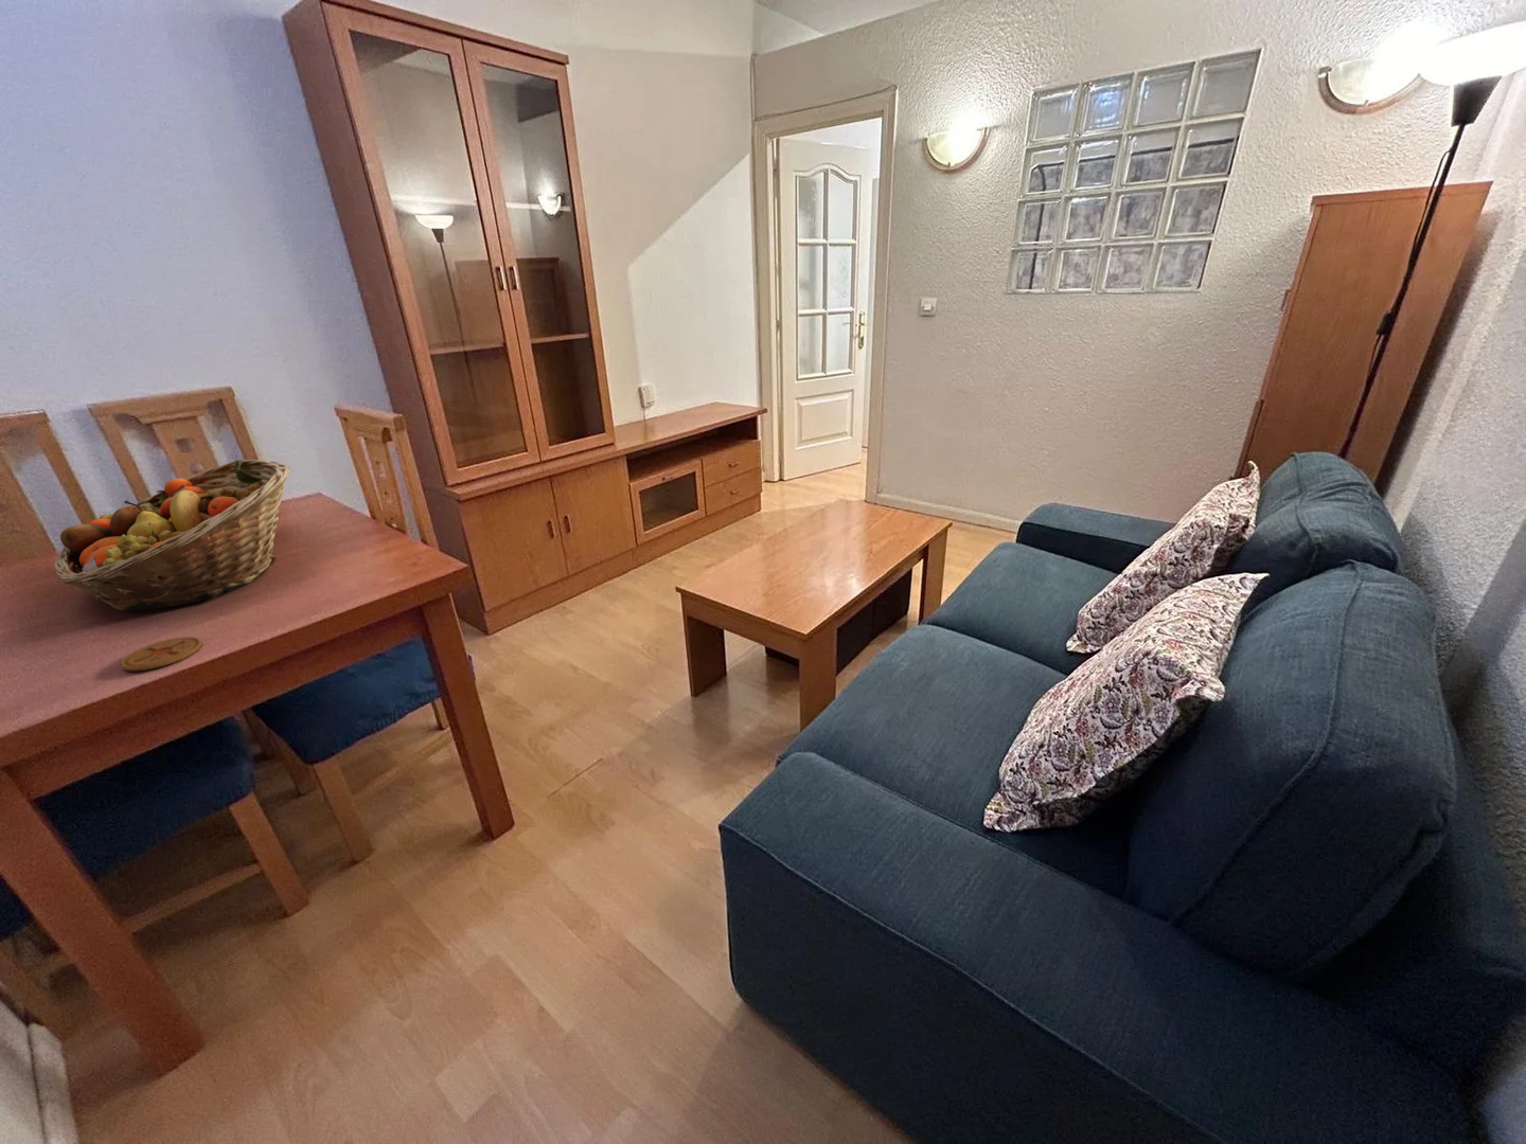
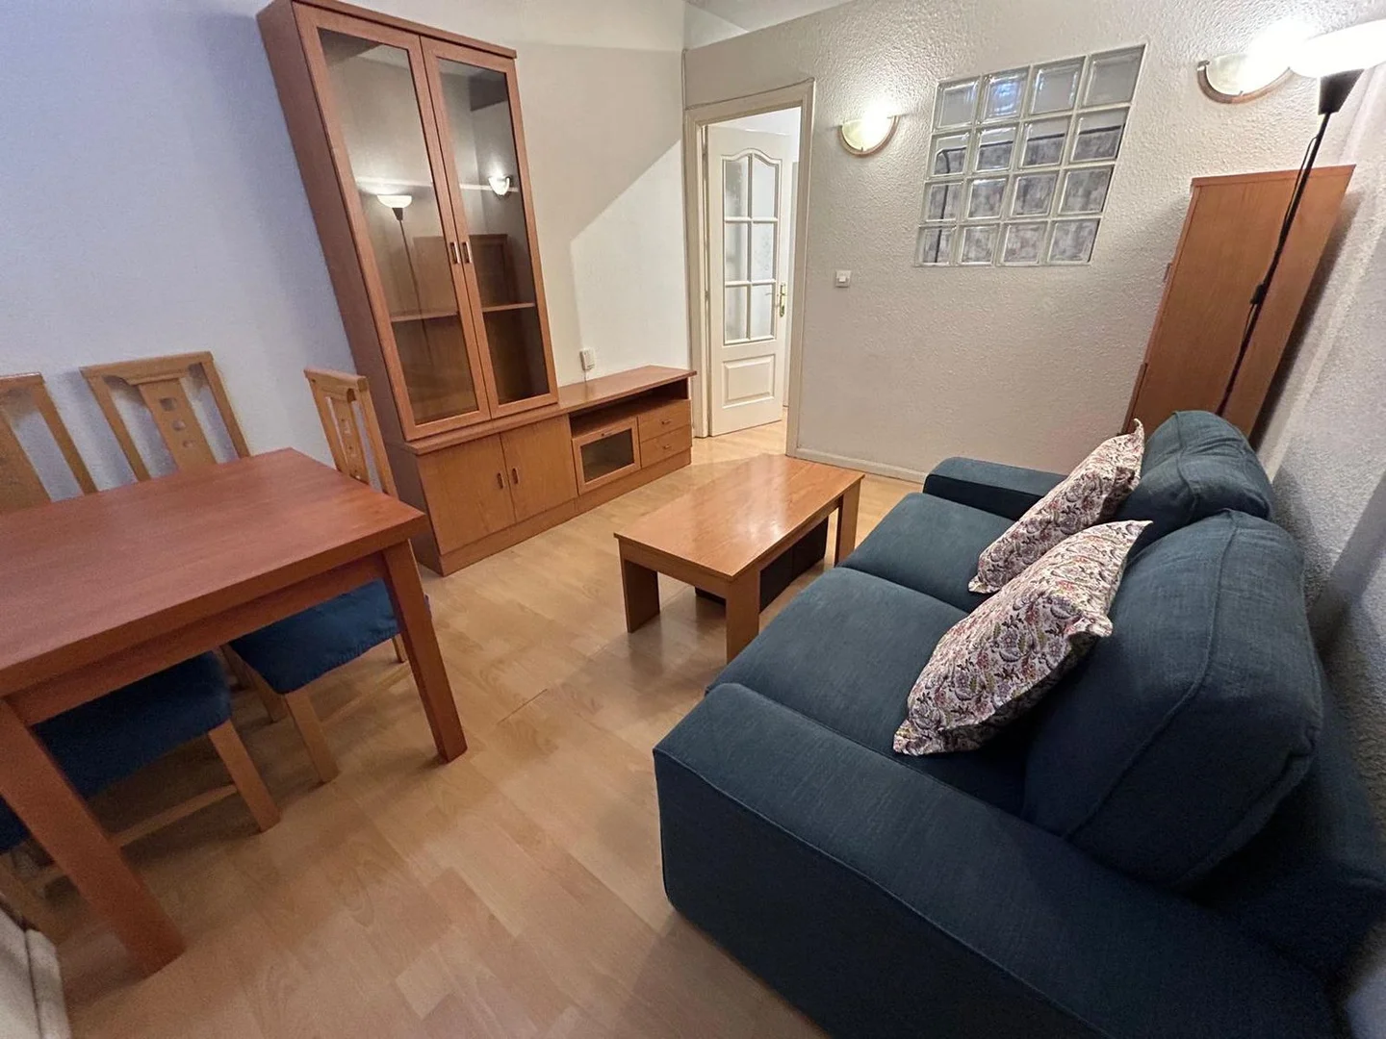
- fruit basket (185, 529)
- coaster (162, 653)
